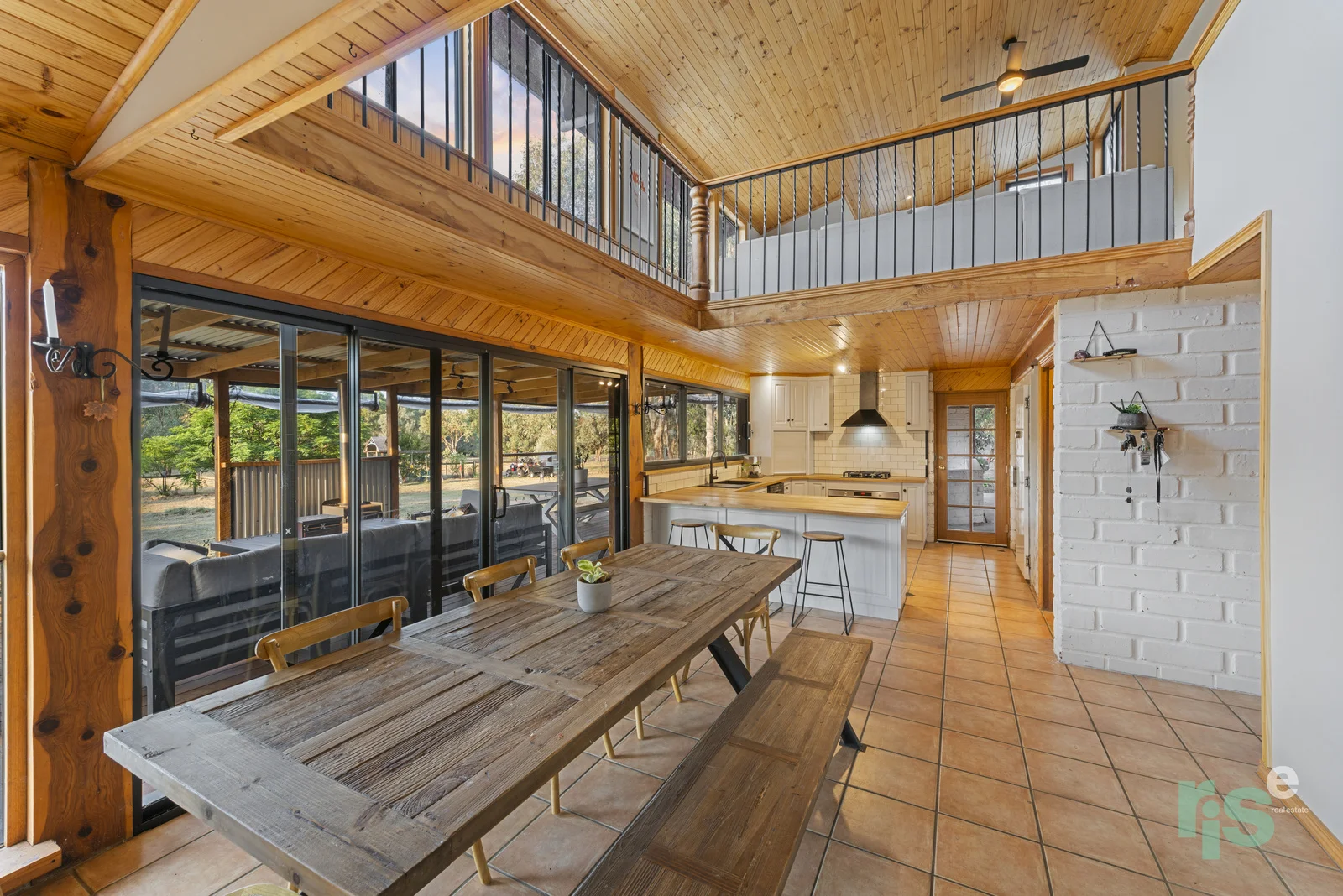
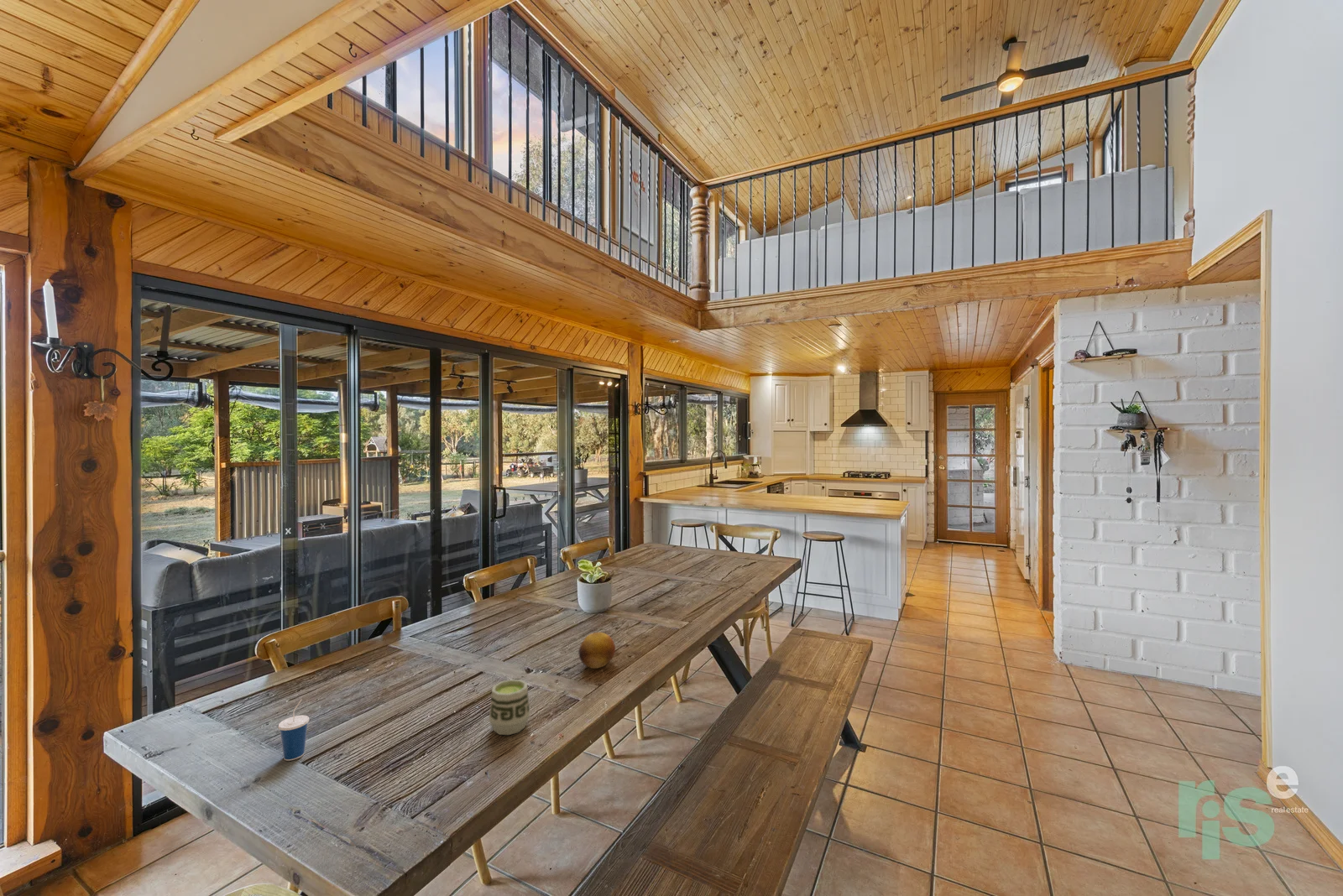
+ fruit (596, 649)
+ cup (294, 729)
+ cup (510, 706)
